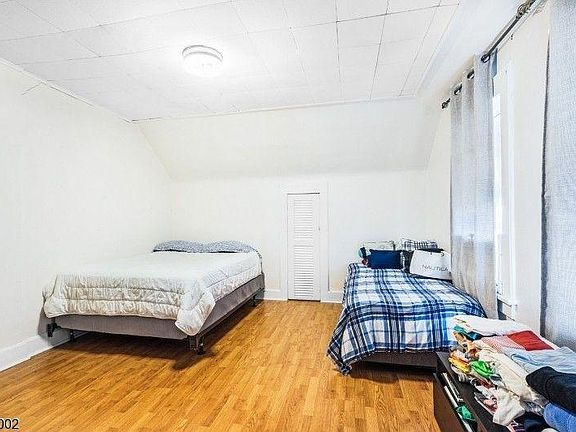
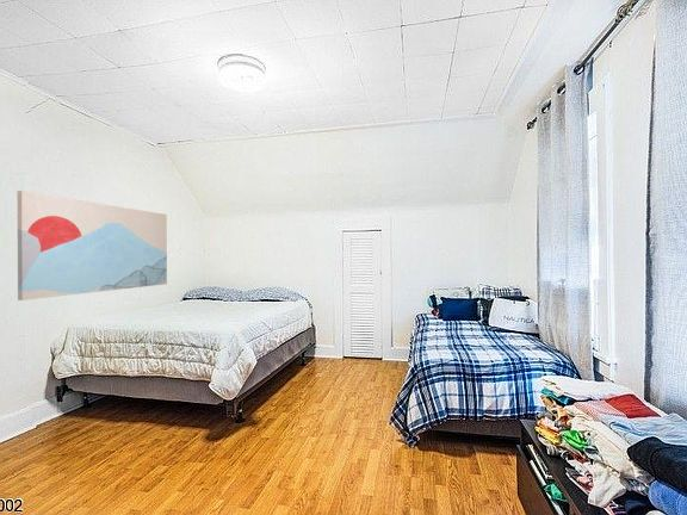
+ wall art (109, 247)
